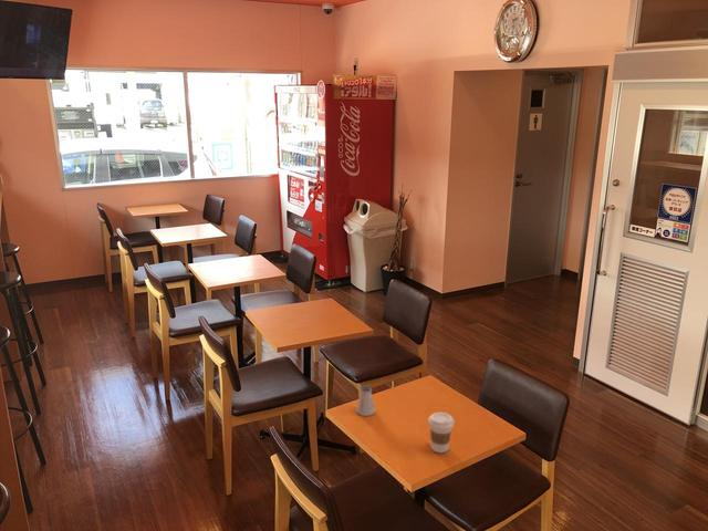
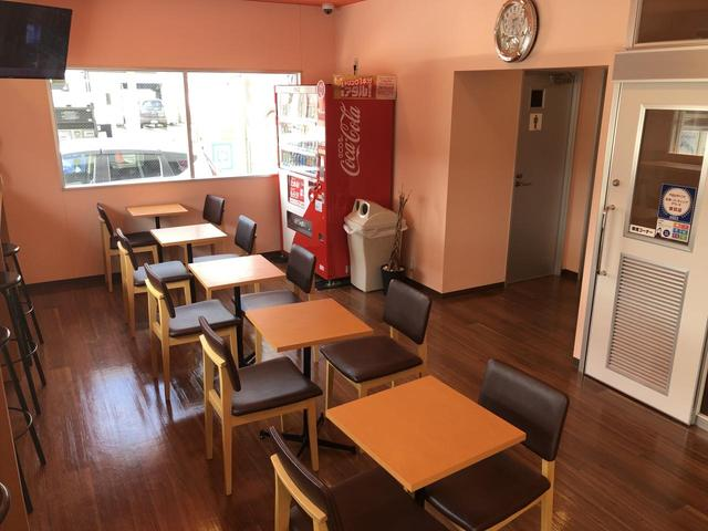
- coffee cup (440, 433)
- saltshaker (365, 399)
